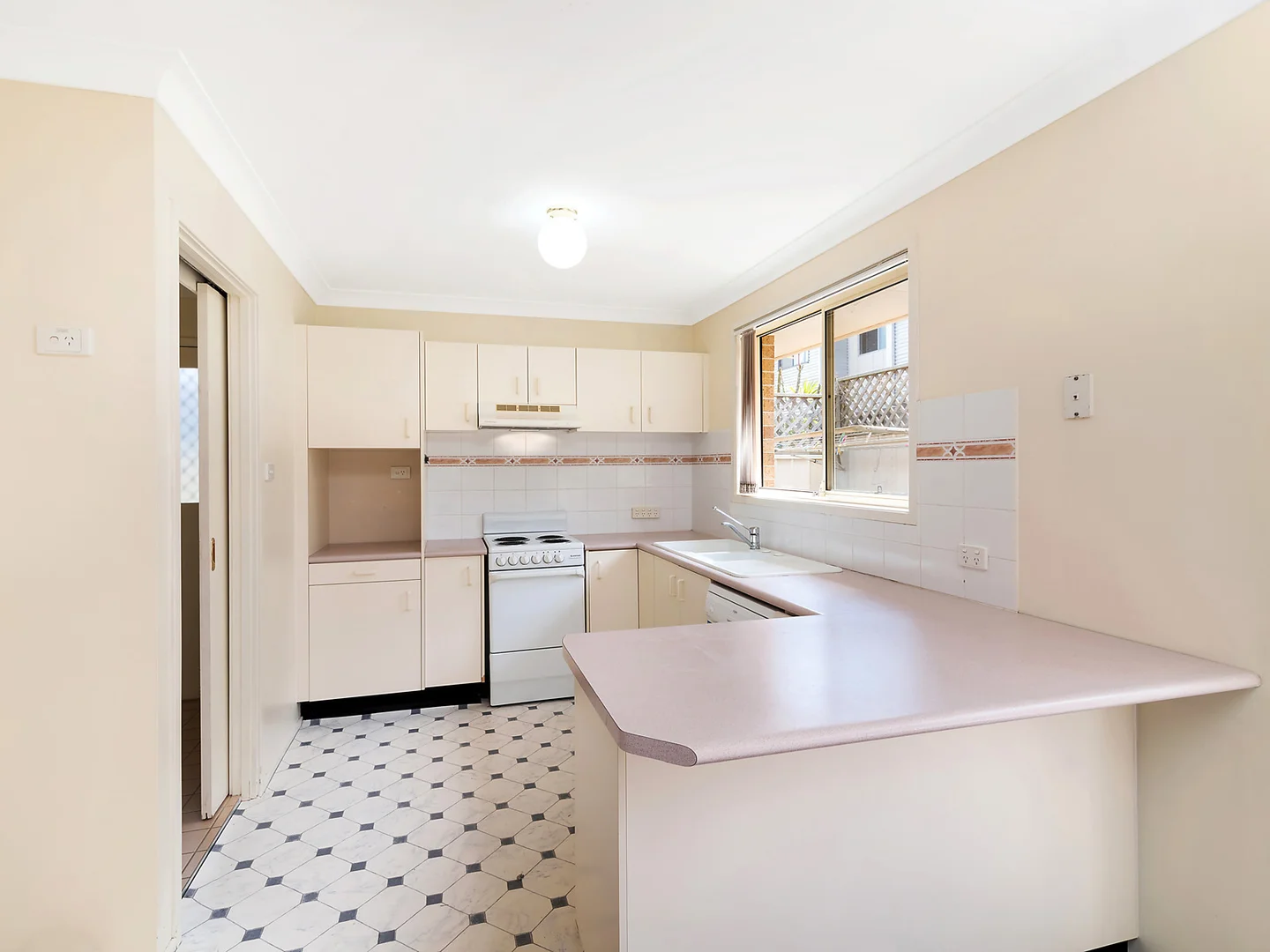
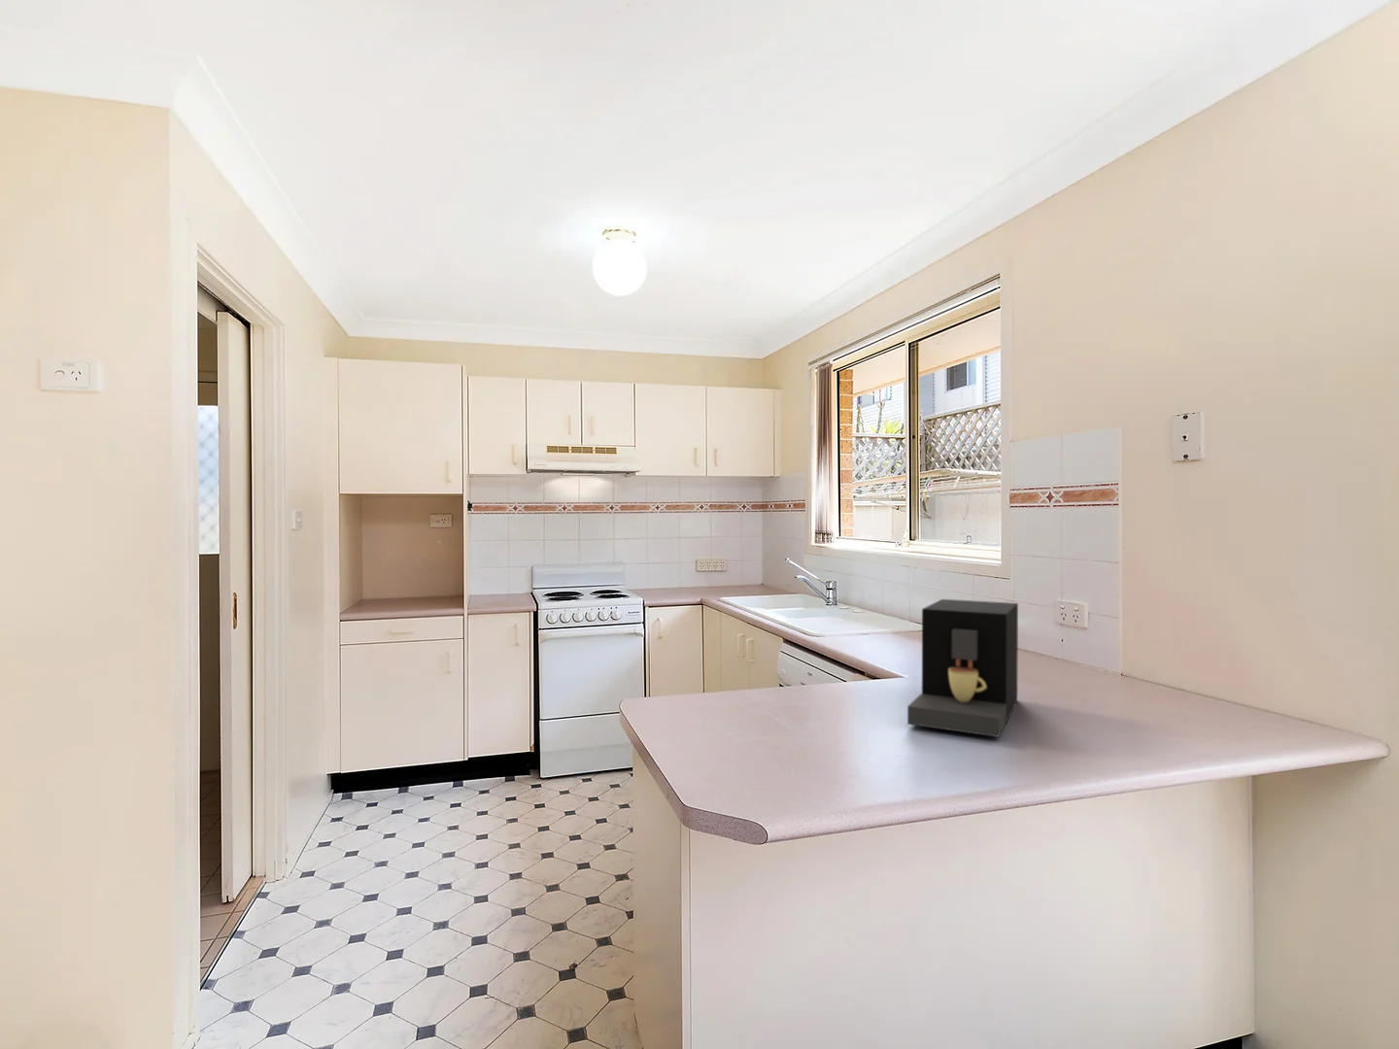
+ coffee maker (966, 660)
